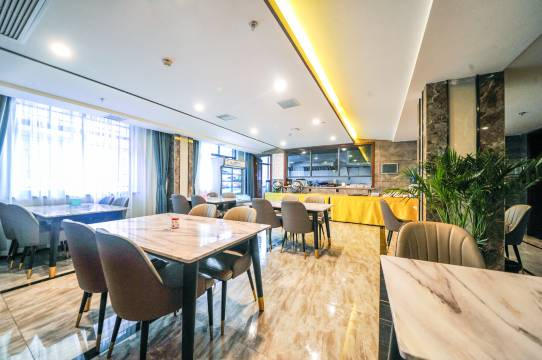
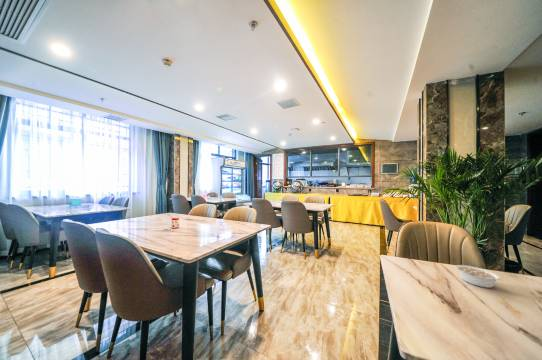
+ legume (478, 276)
